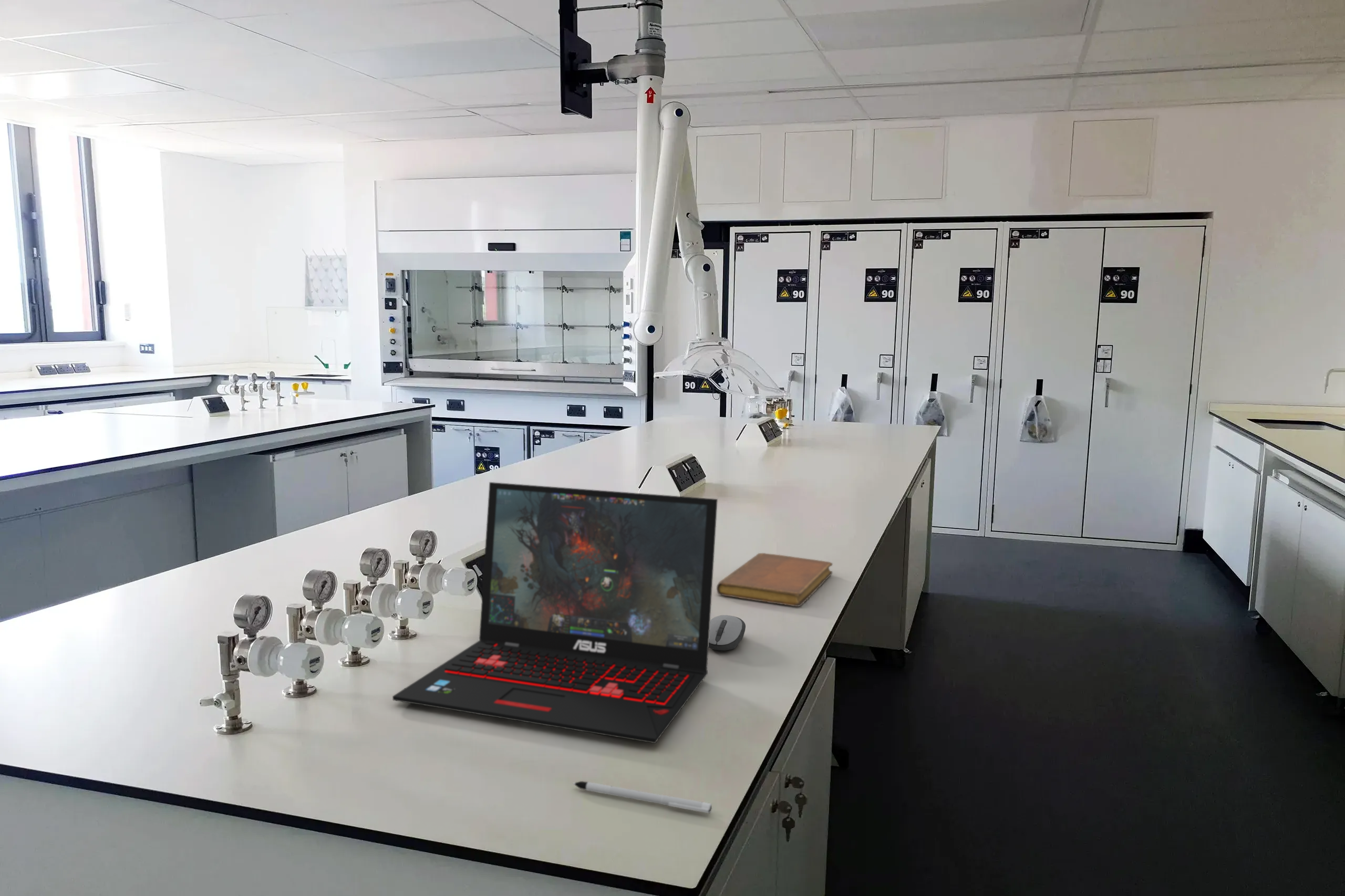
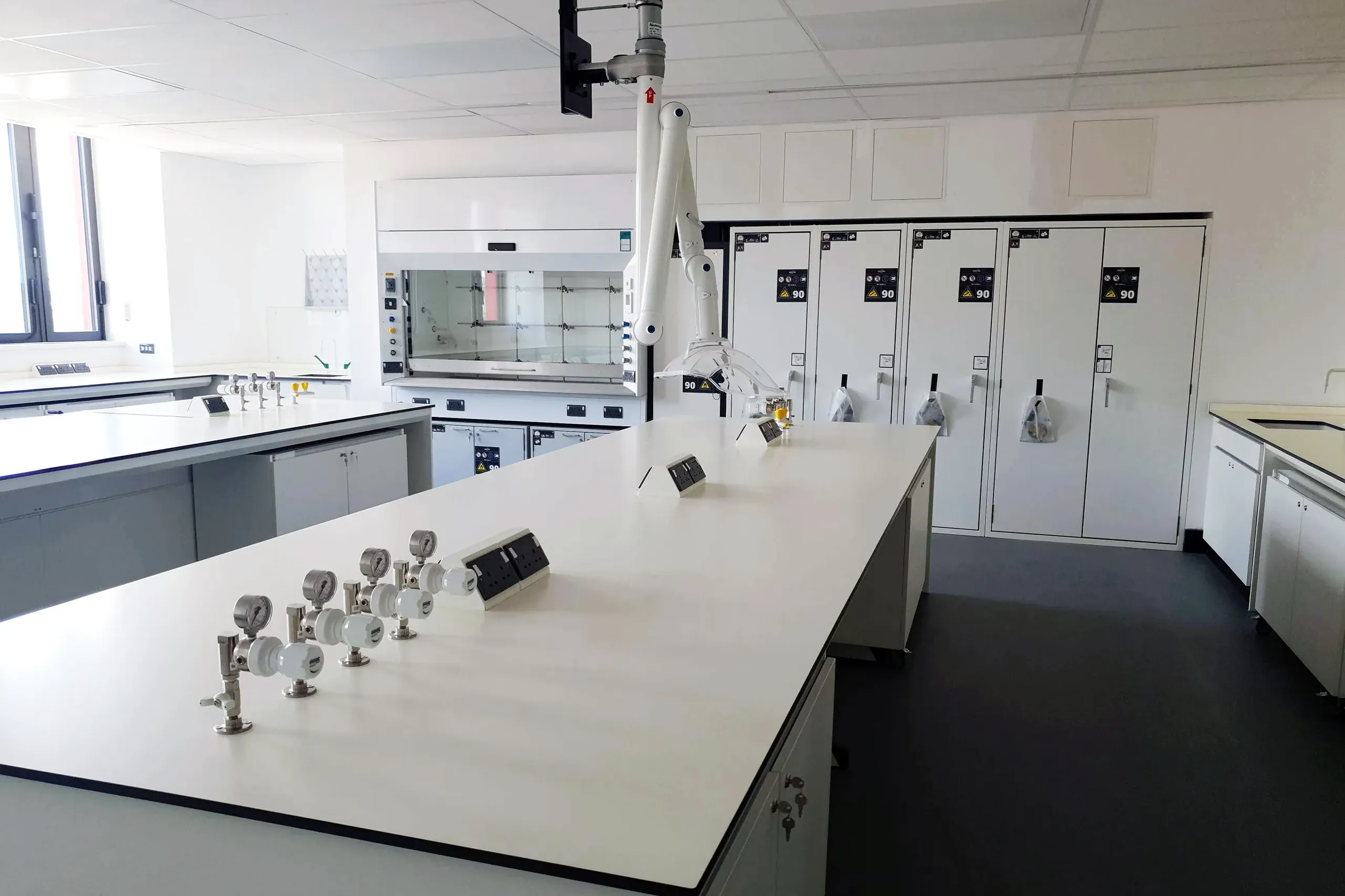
- notebook (777, 577)
- laptop (562, 598)
- computer mouse (725, 630)
- pen (639, 796)
